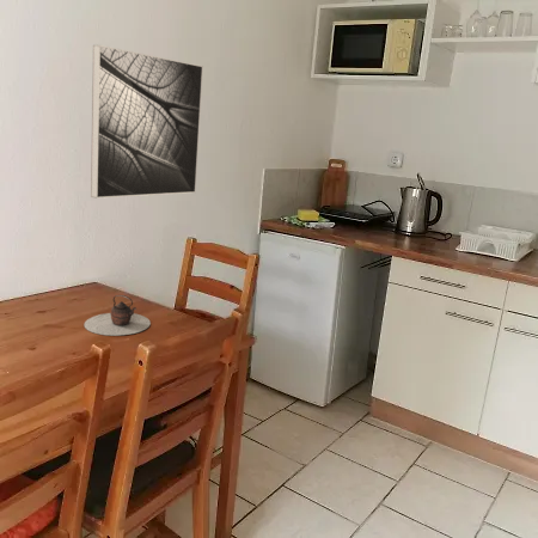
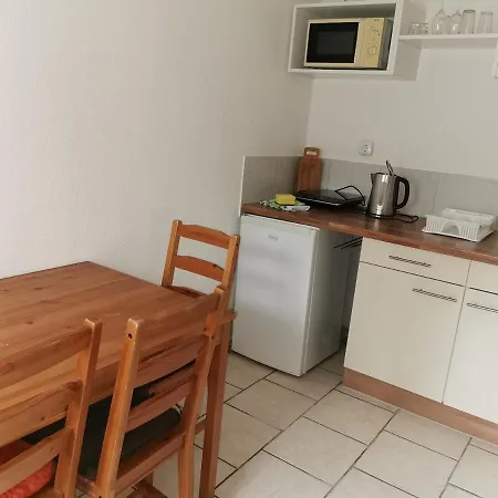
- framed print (149, 127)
- teapot (117, 310)
